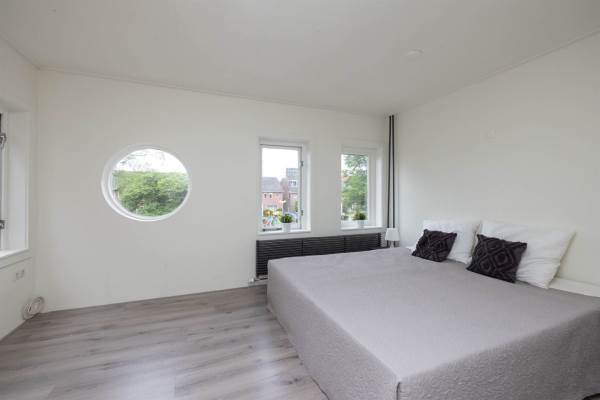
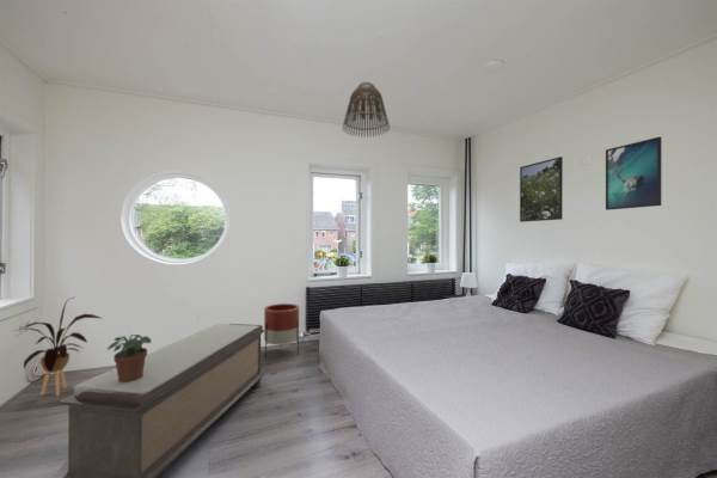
+ bench (190, 387)
+ lamp shade (364, 106)
+ house plant (57, 347)
+ planter (281, 330)
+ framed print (631, 176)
+ potted plant (129, 357)
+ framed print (539, 191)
